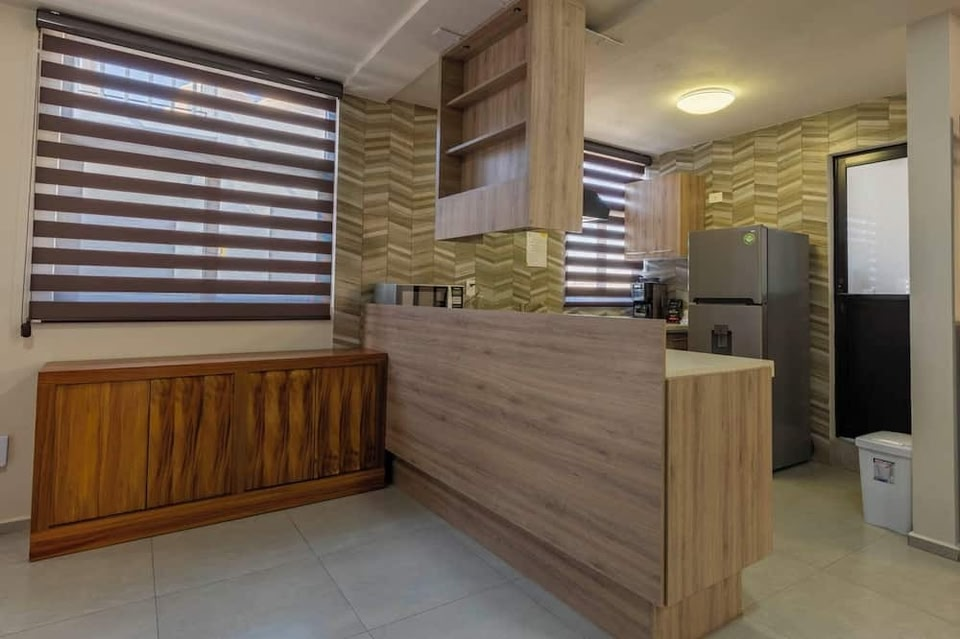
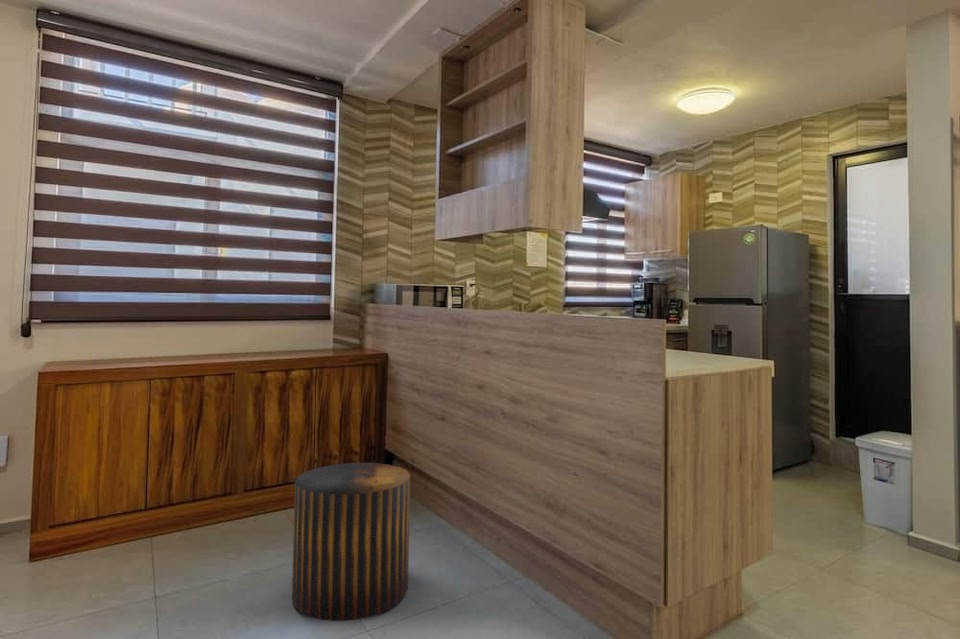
+ stool (352, 533)
